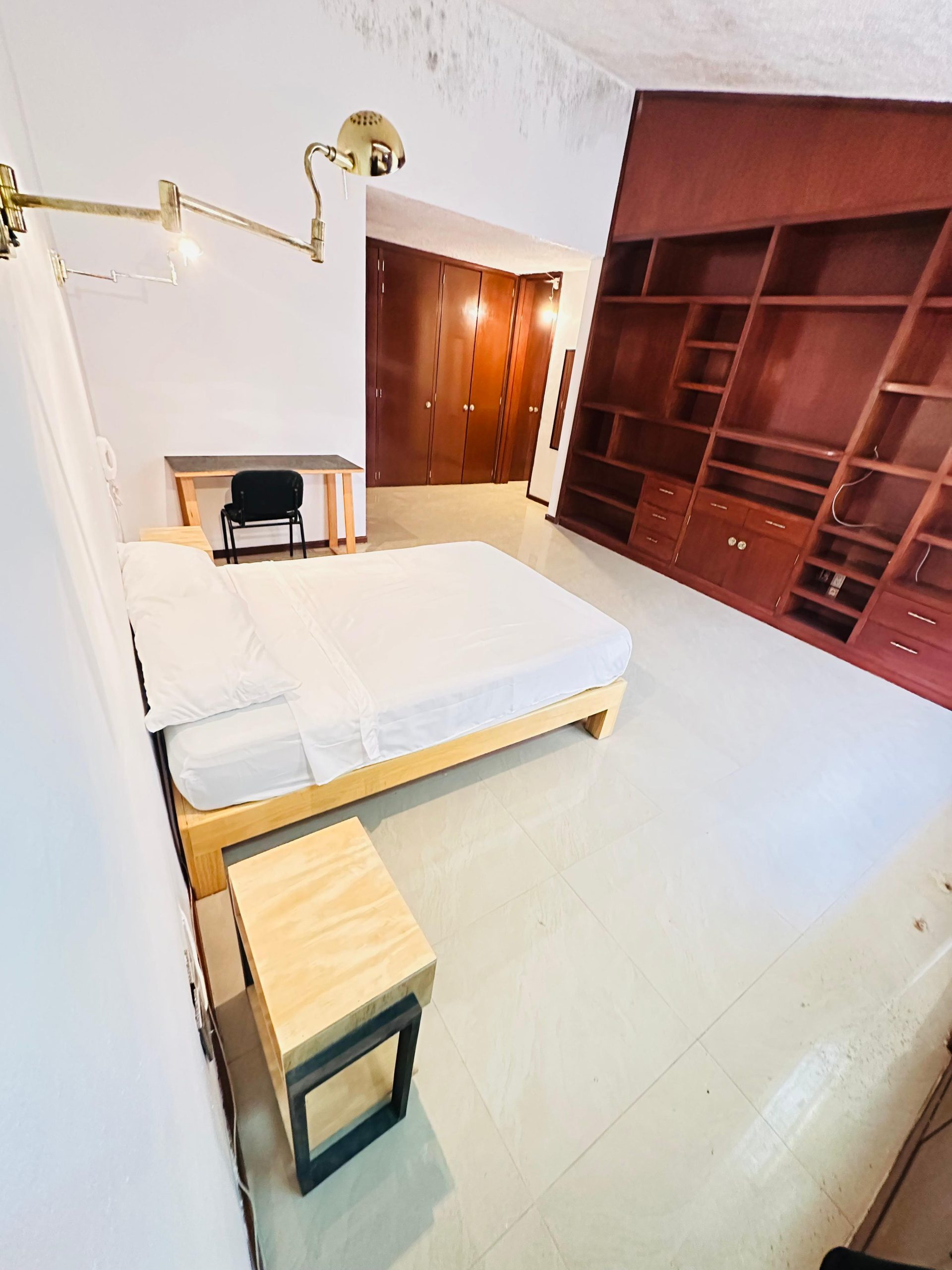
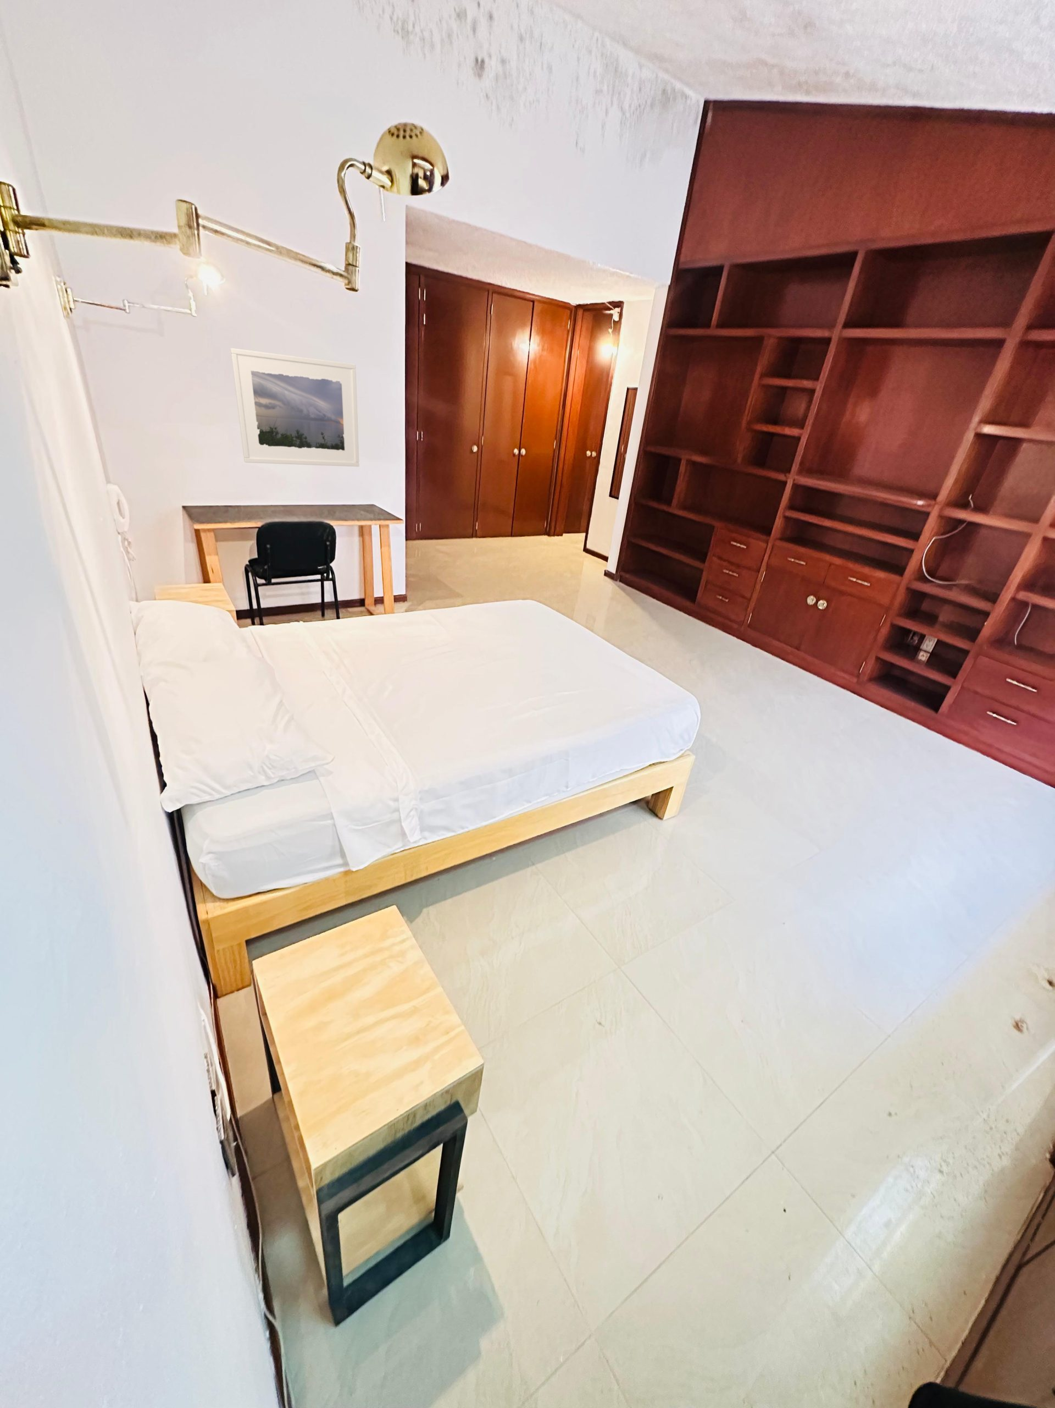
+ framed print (300, 412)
